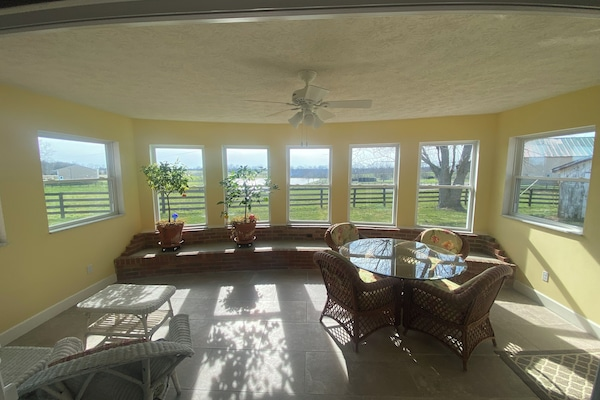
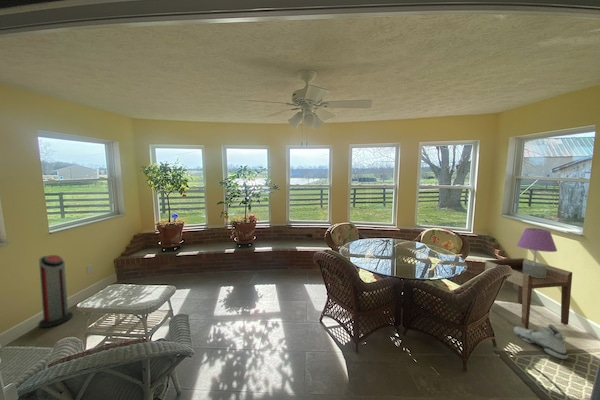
+ sneaker (539, 333)
+ side table (524, 290)
+ air purifier (54, 288)
+ table lamp (535, 252)
